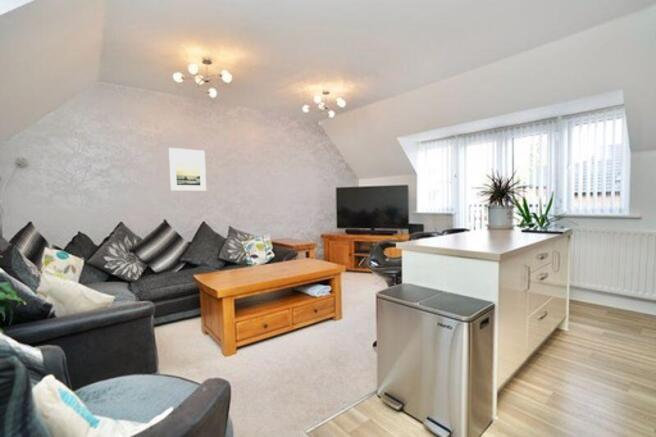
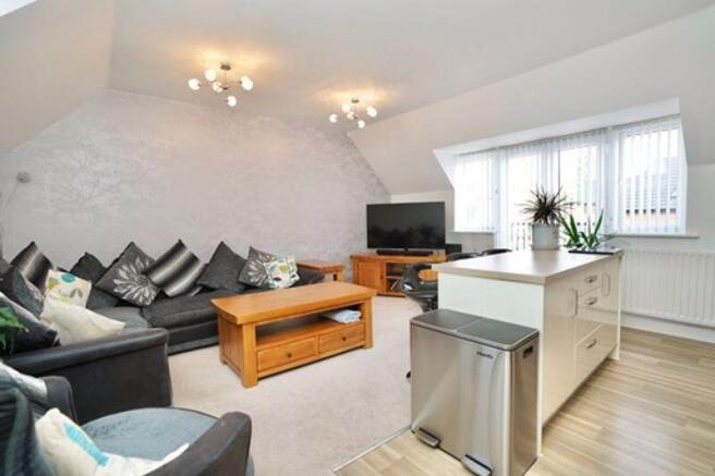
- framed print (188, 170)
